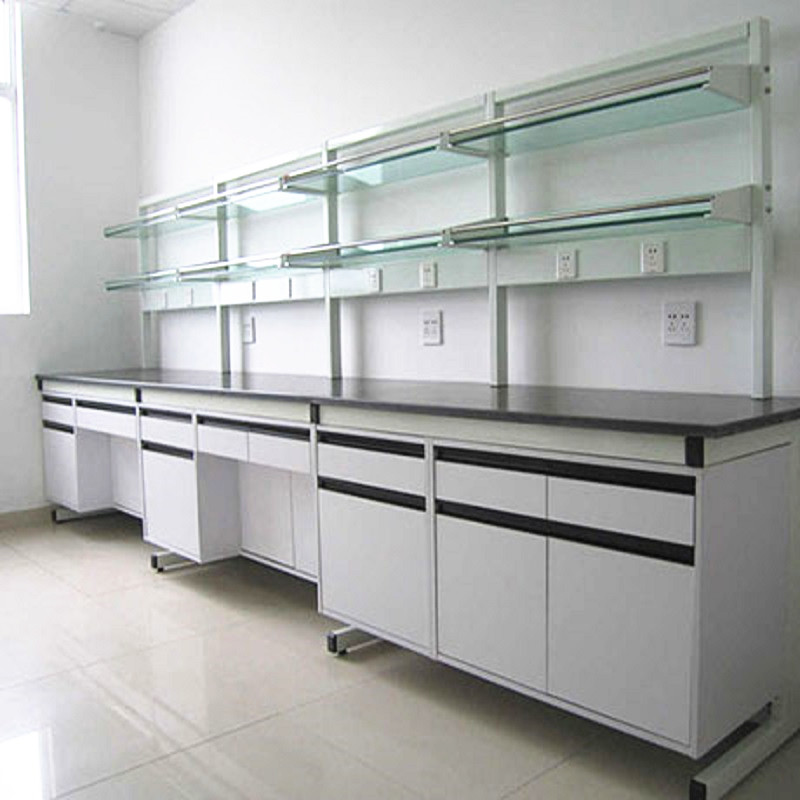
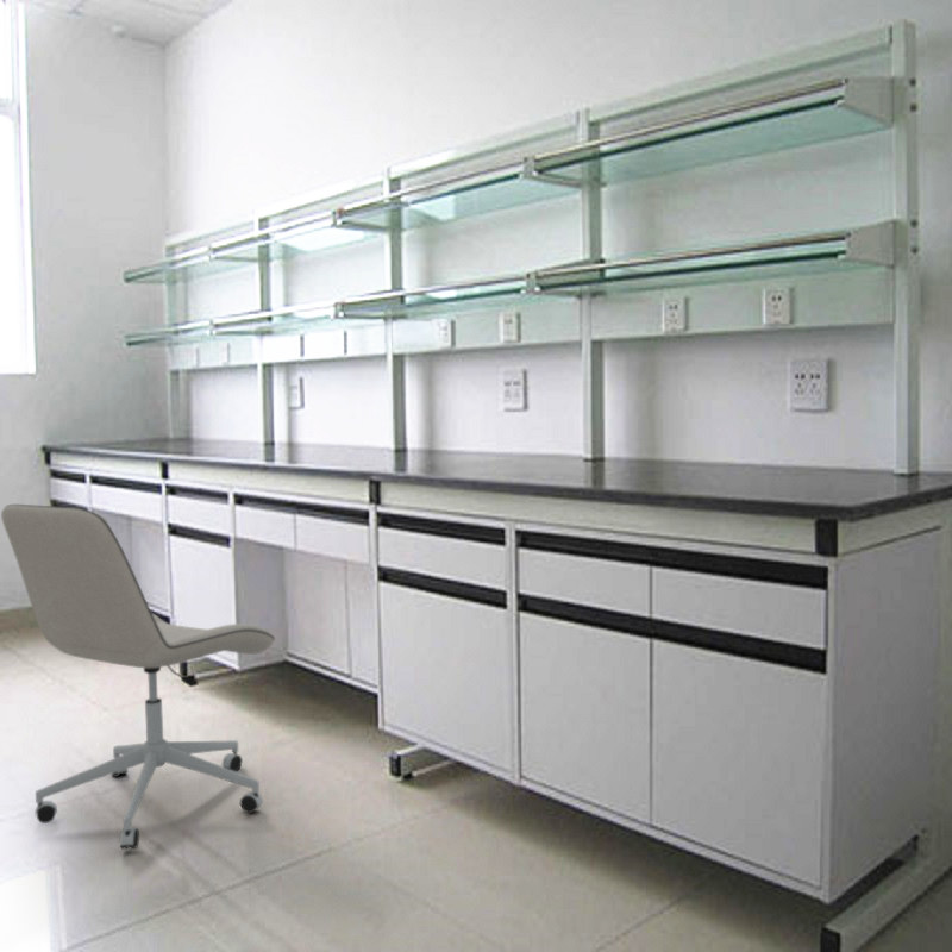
+ office chair (149, 651)
